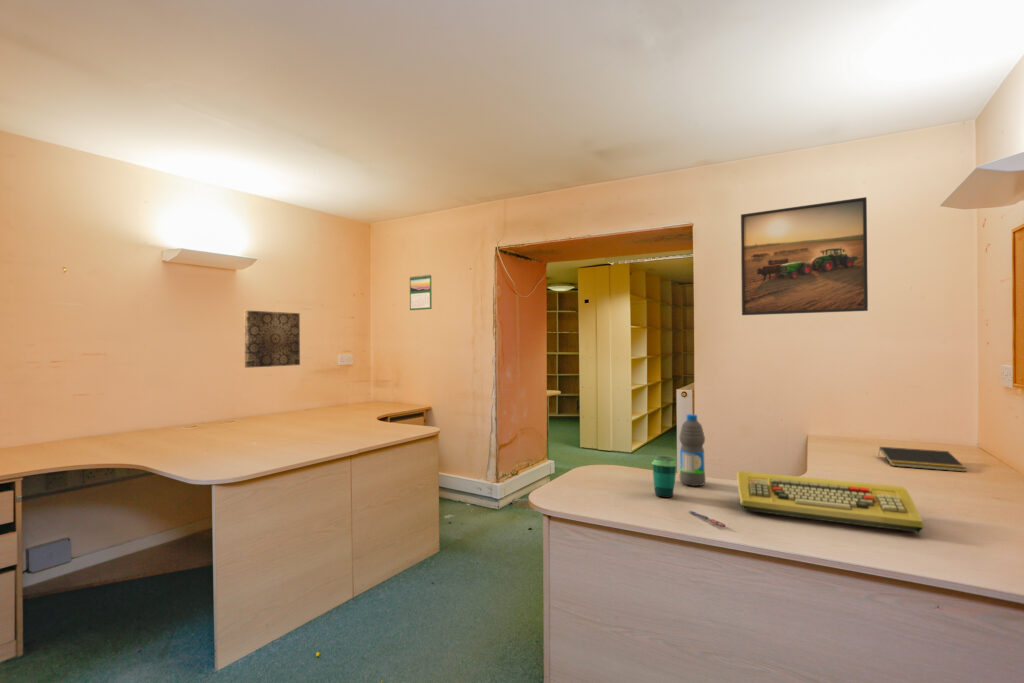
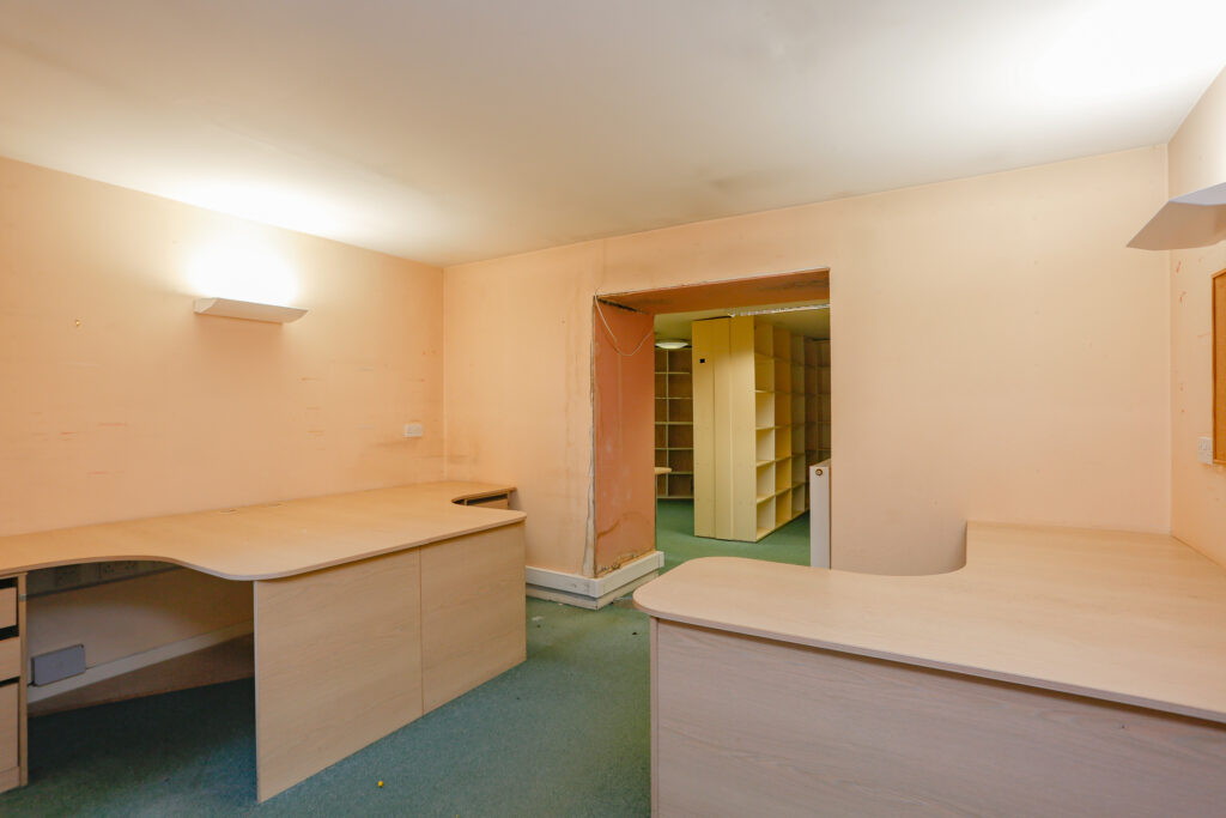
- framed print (800, 259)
- water bottle (692, 448)
- wall art (273, 339)
- keyboard (821, 499)
- calendar (420, 292)
- pen (706, 517)
- notepad (920, 458)
- cup (664, 476)
